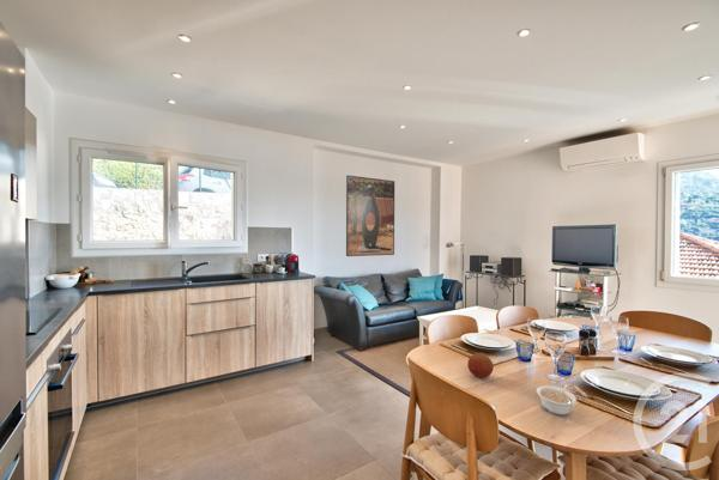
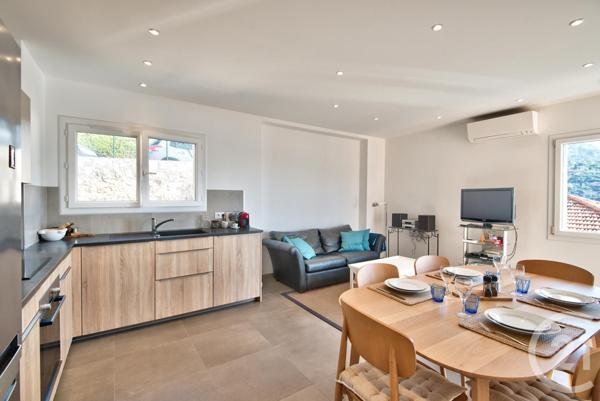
- fruit (479, 364)
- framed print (371, 217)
- legume (555, 399)
